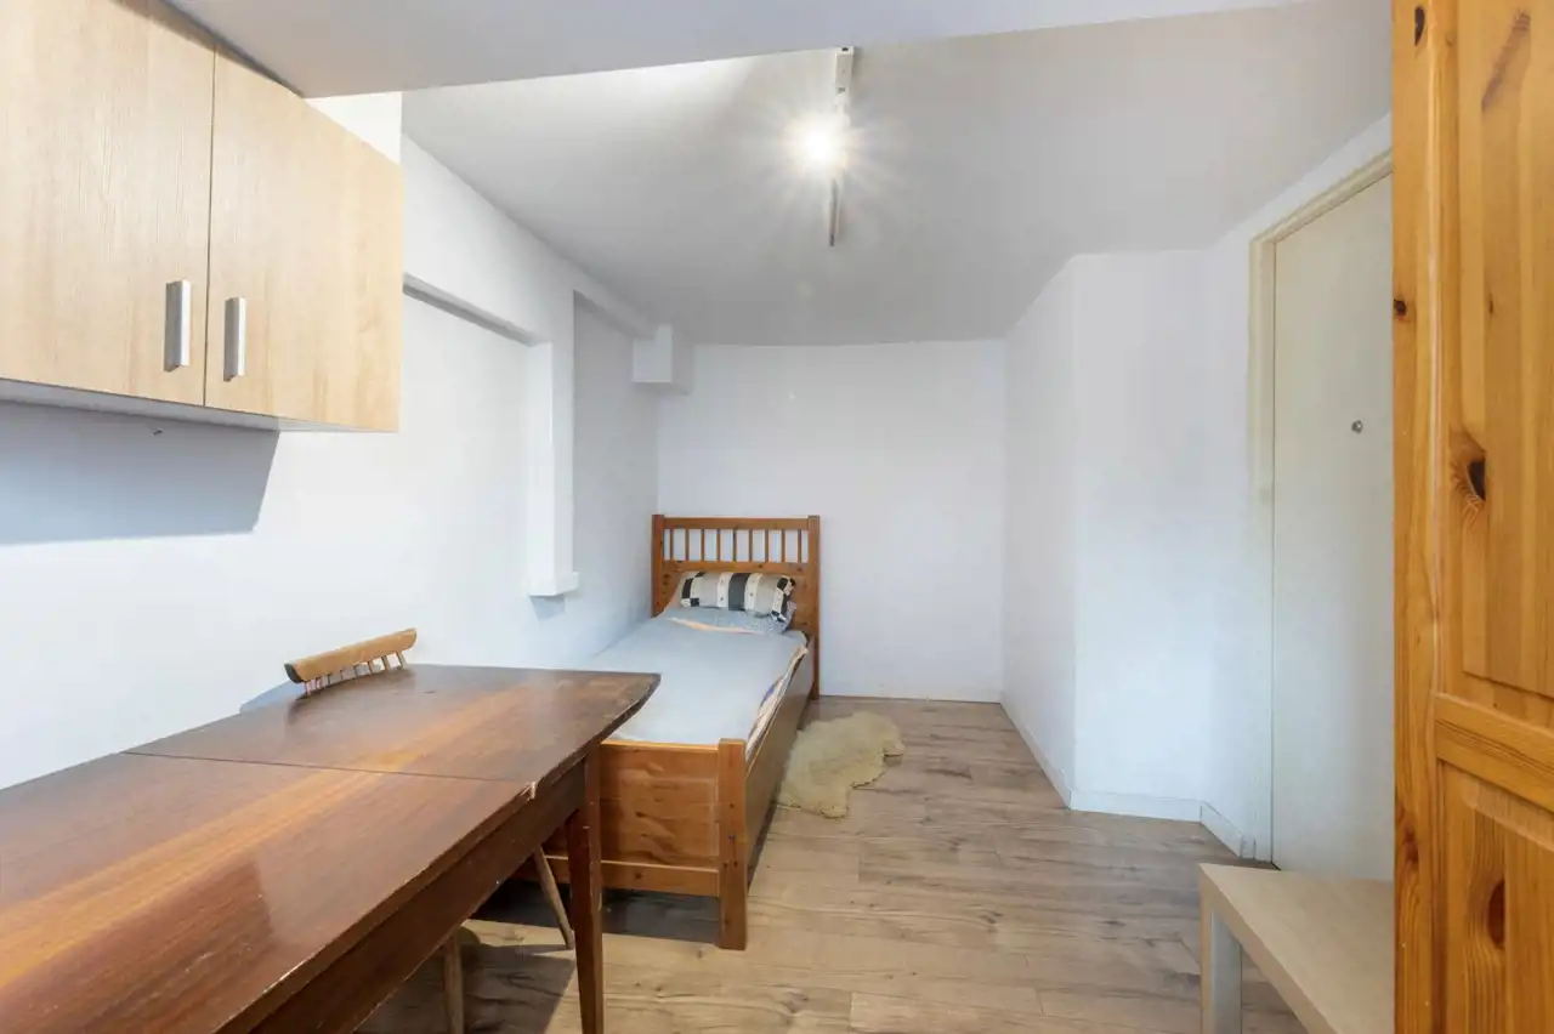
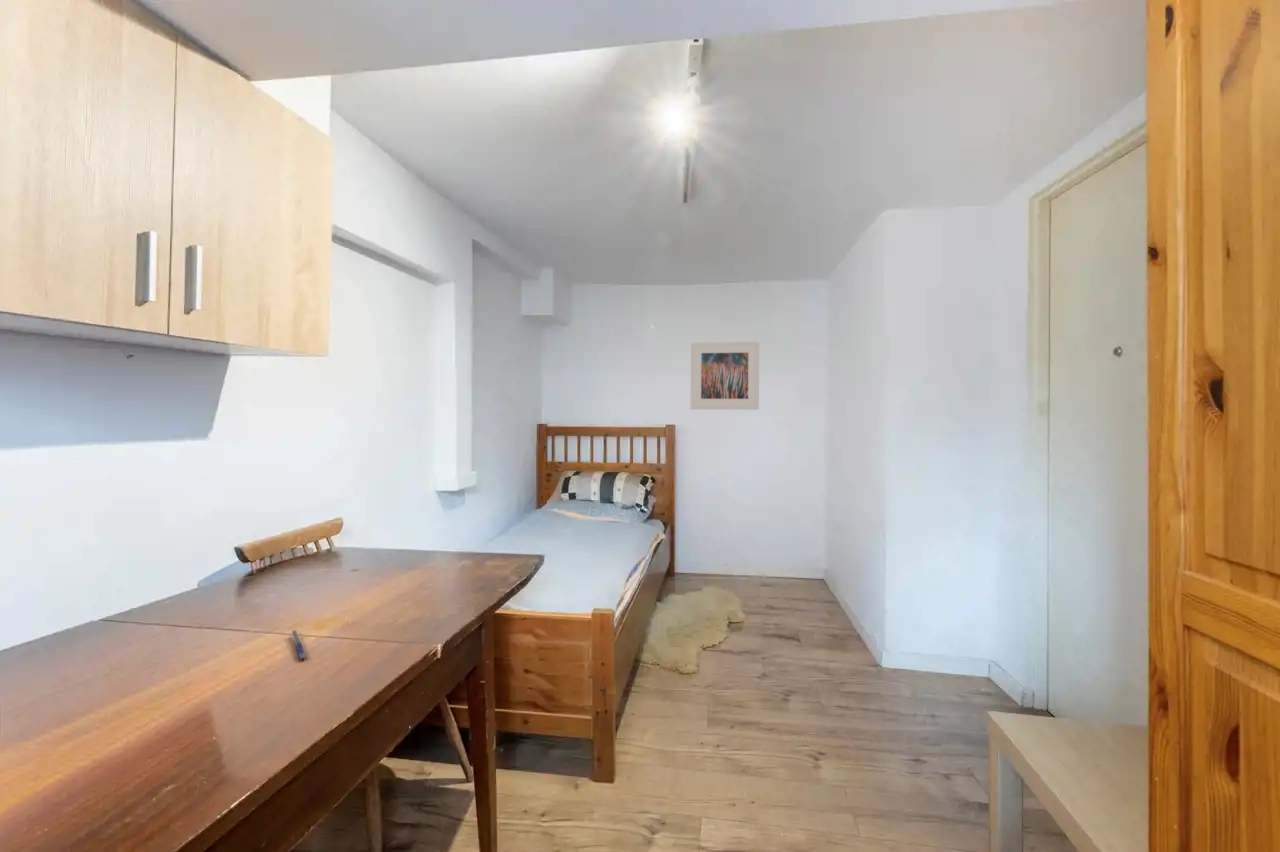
+ pen (298, 643)
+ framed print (724, 375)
